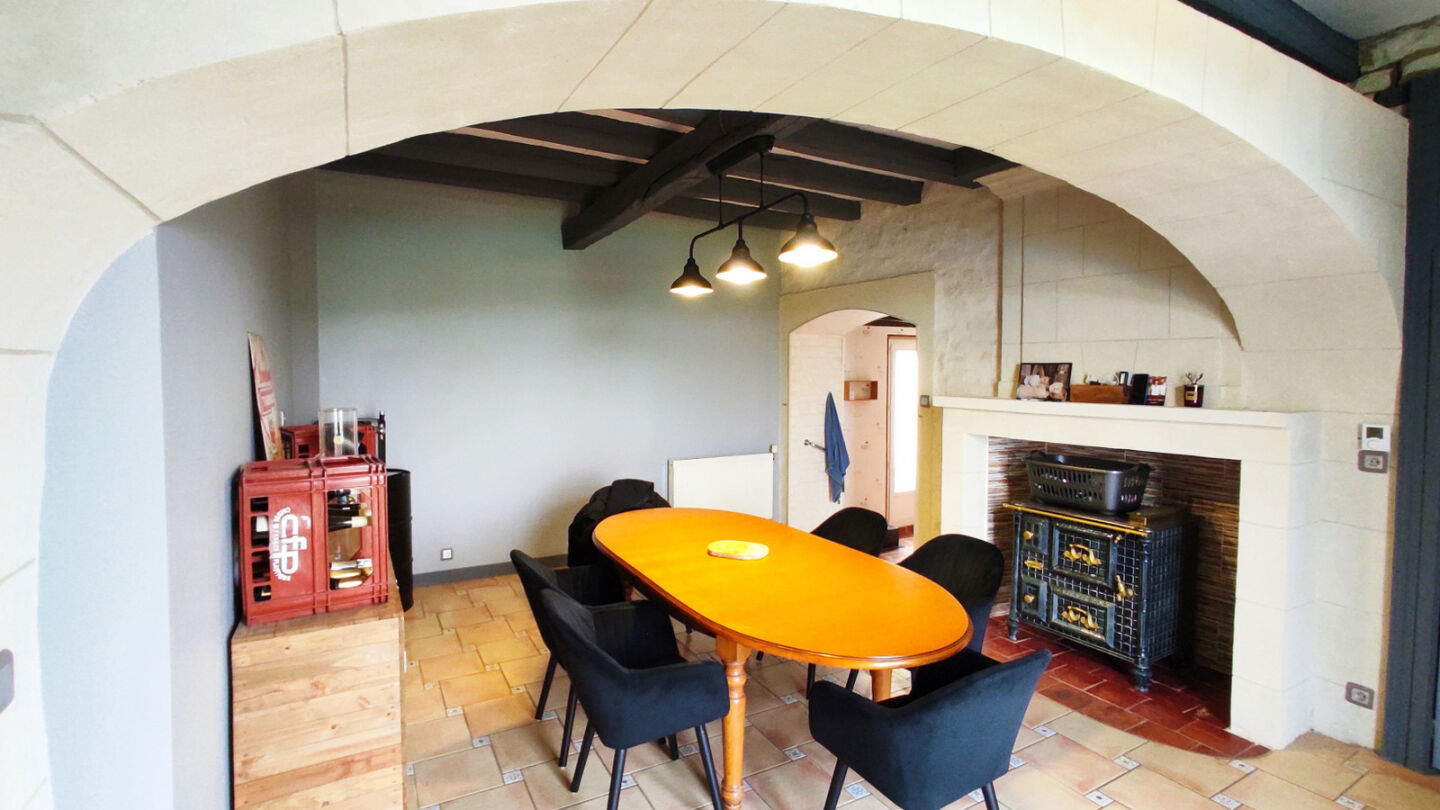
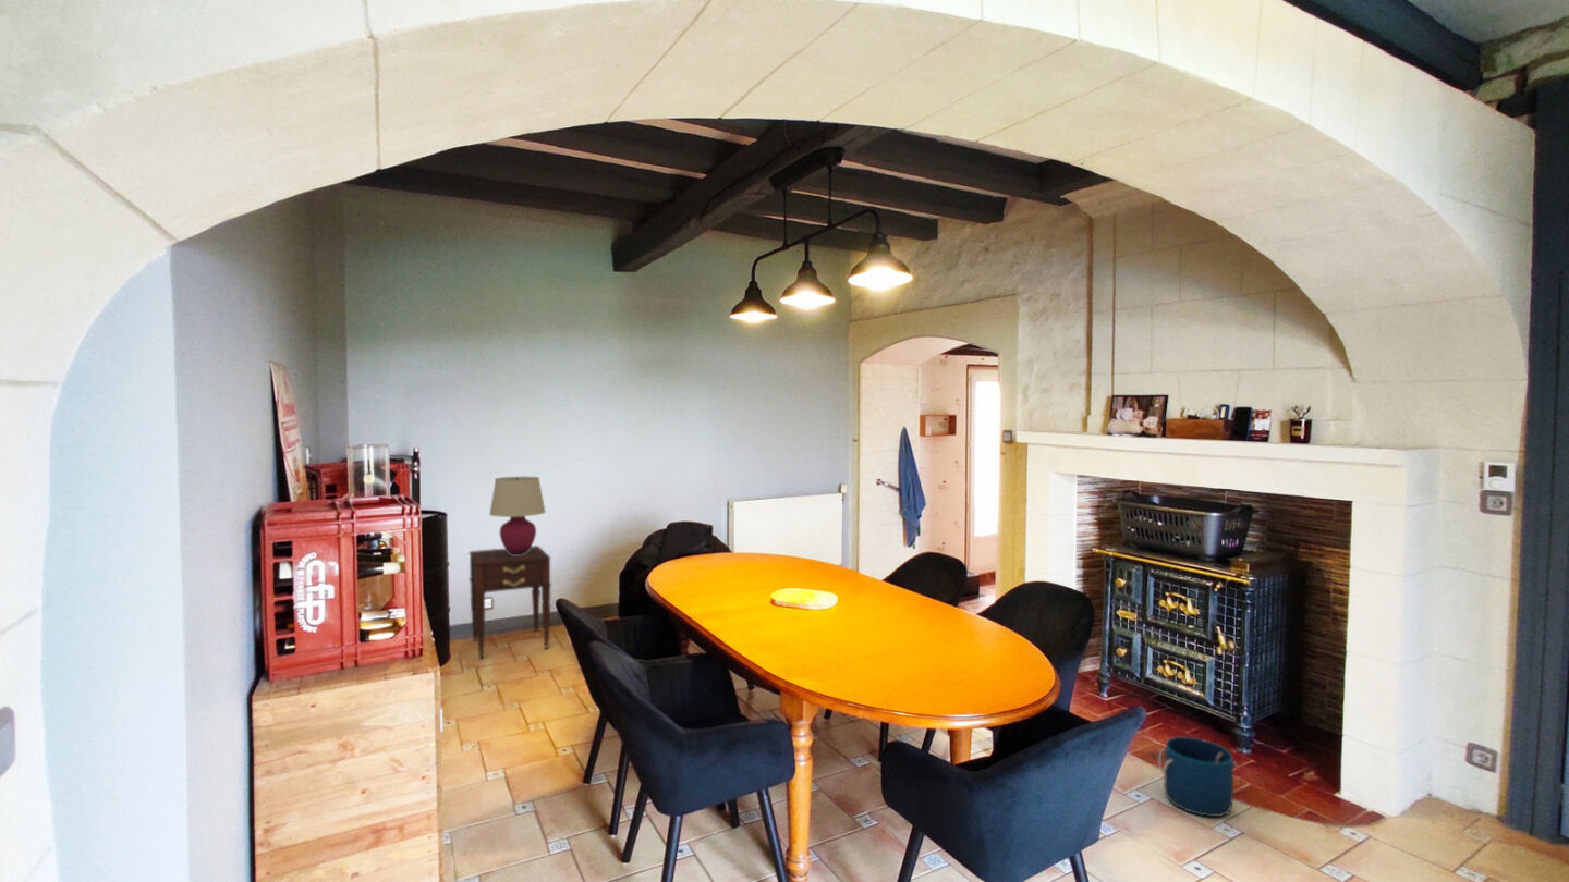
+ nightstand (509, 589)
+ bucket (1197, 775)
+ table lamp (518, 515)
